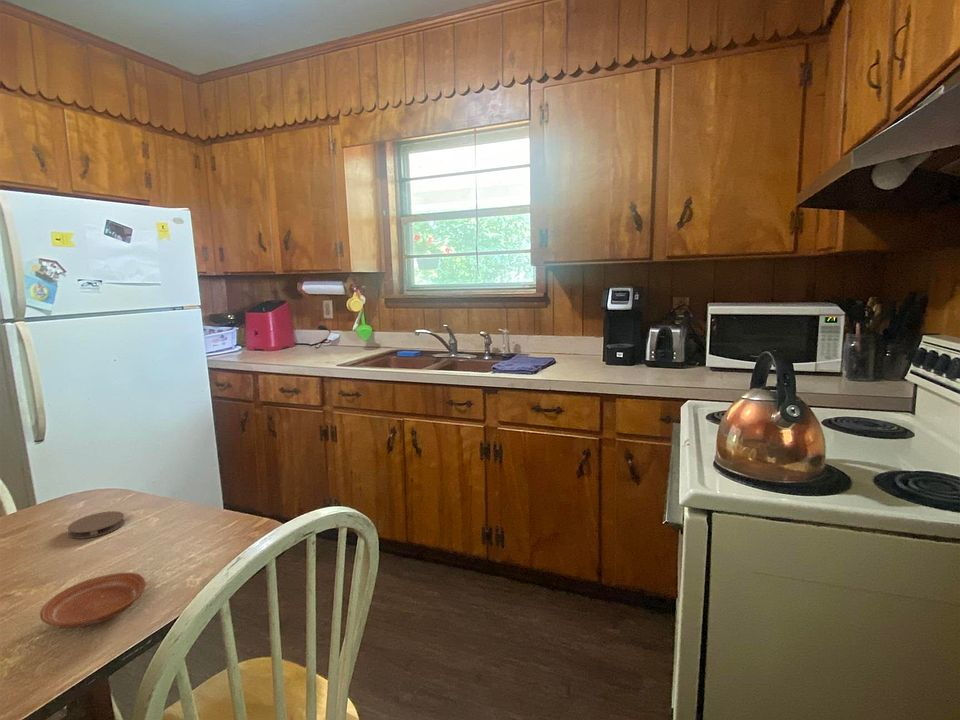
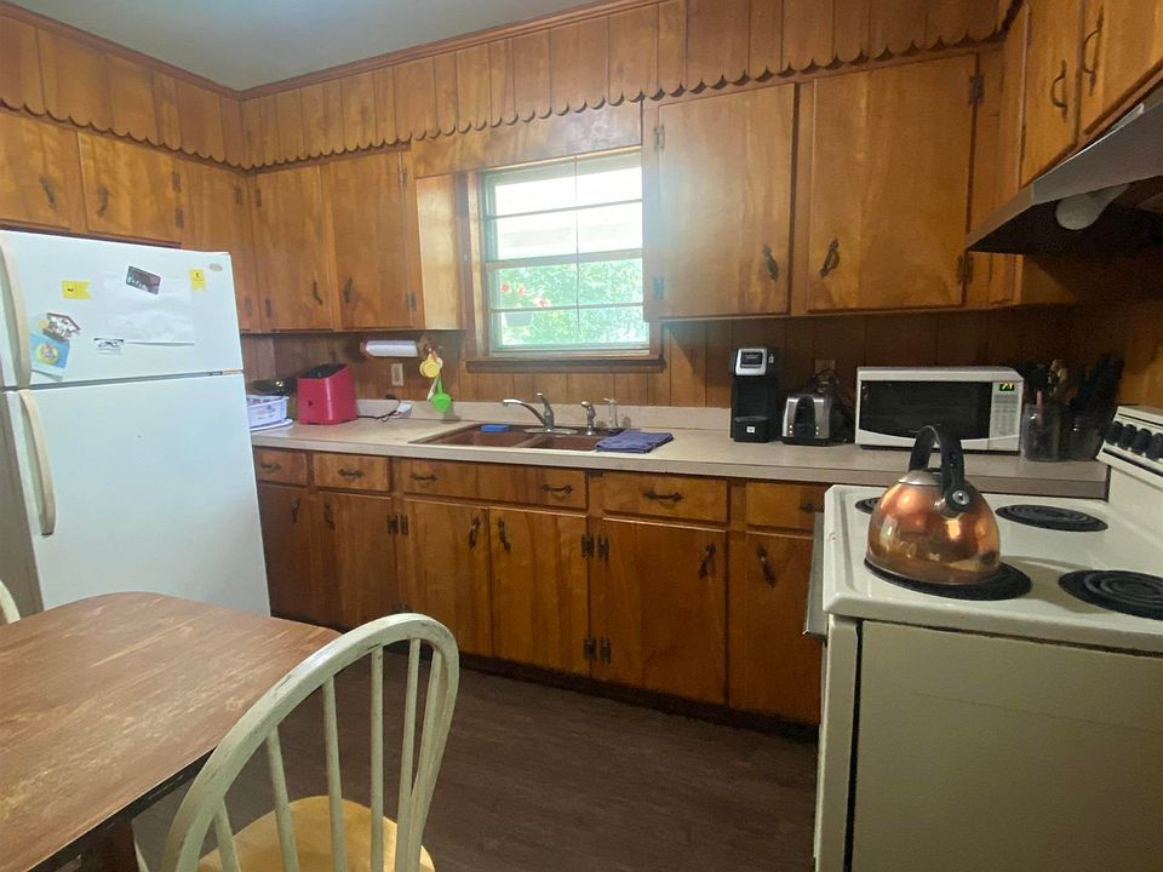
- plate (97, 604)
- coaster (96, 524)
